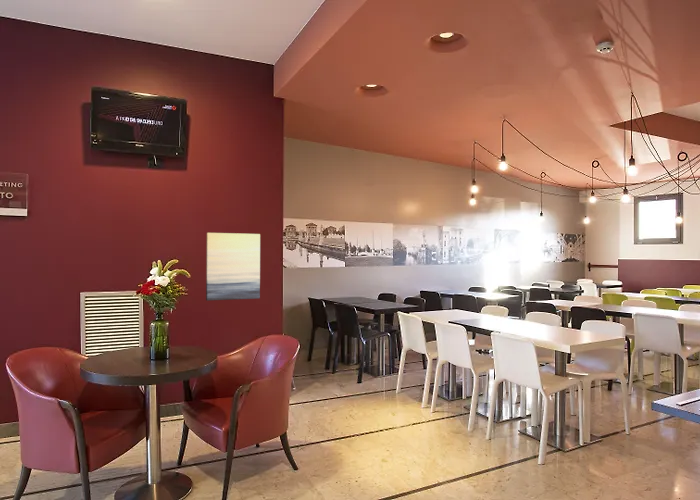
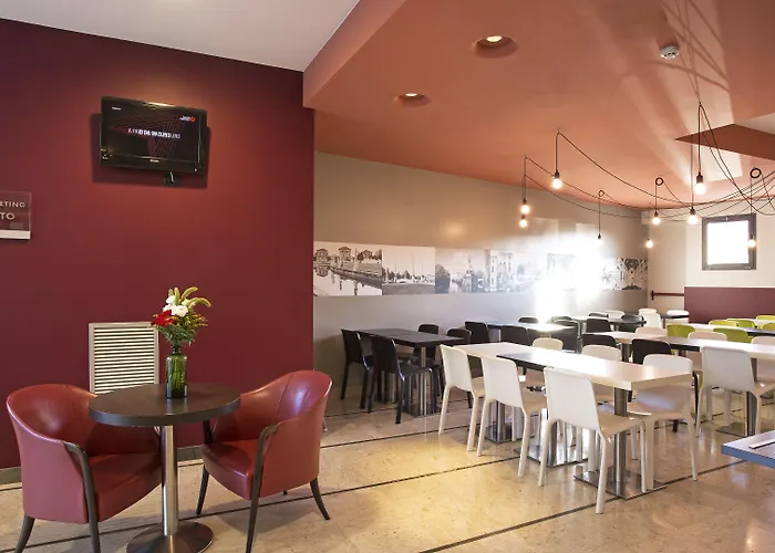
- wall art (233, 266)
